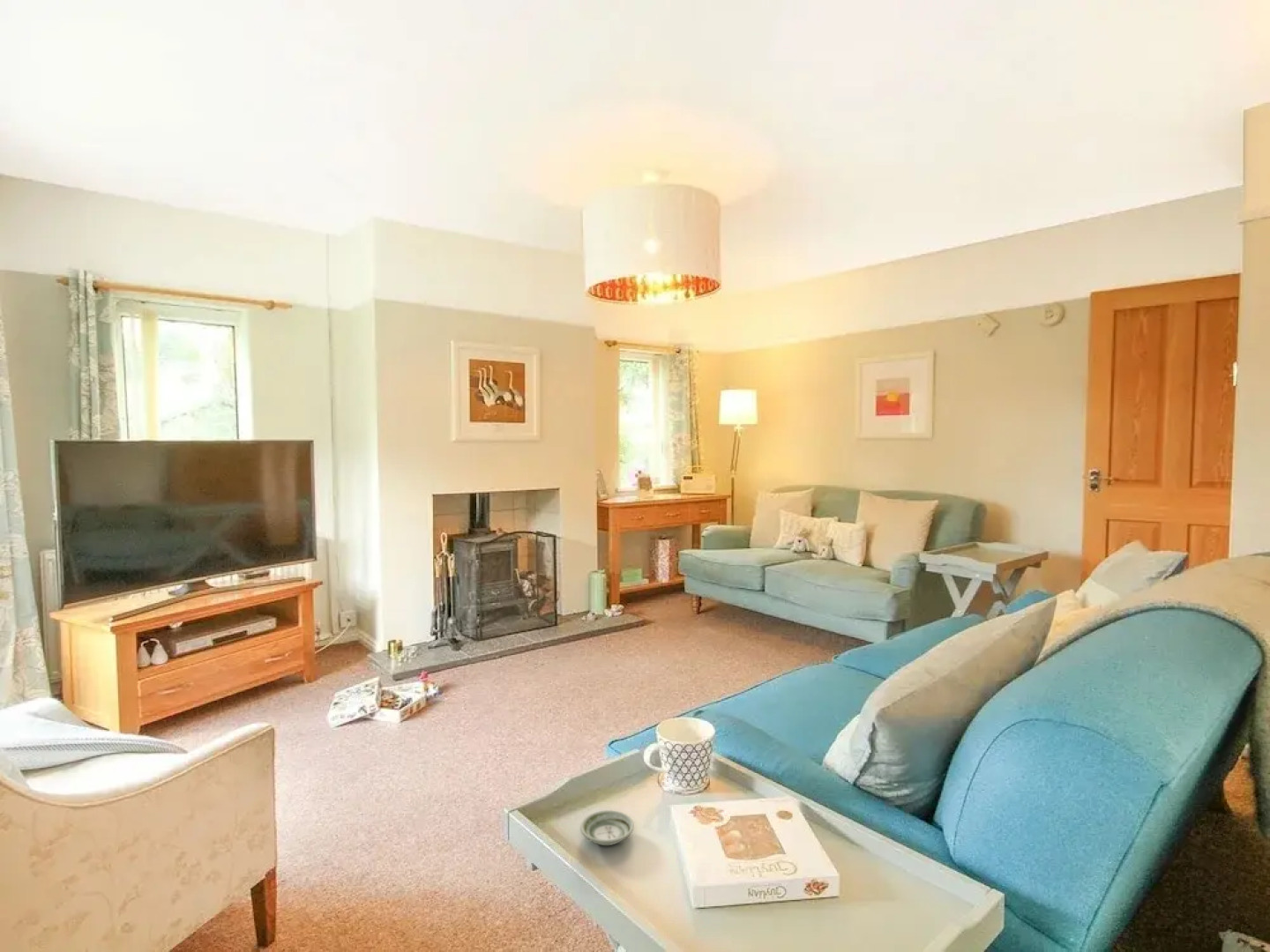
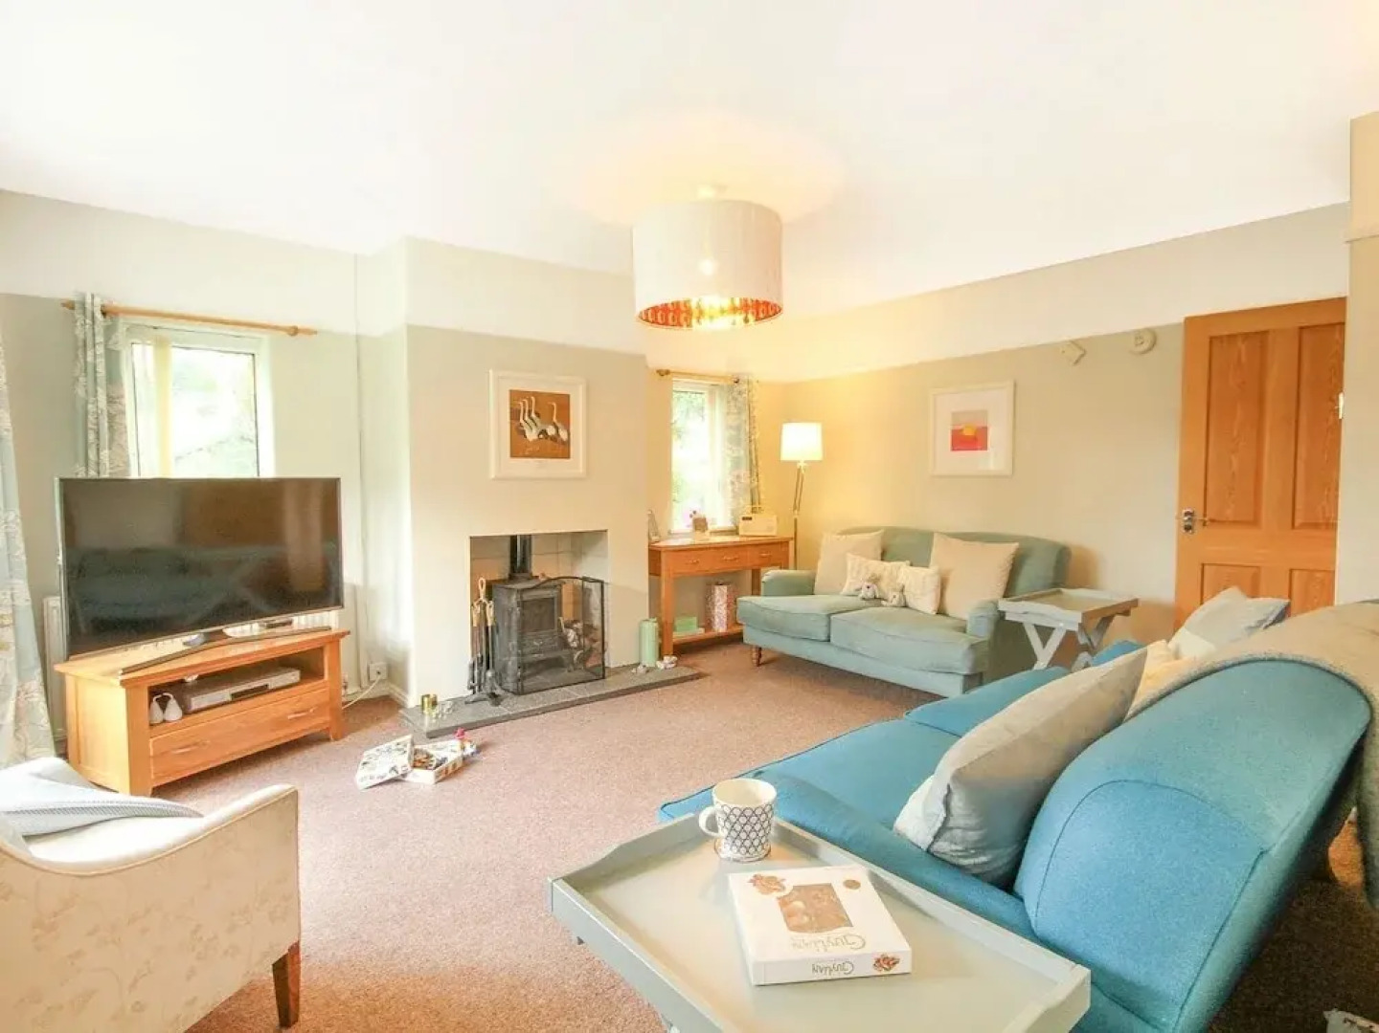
- saucer (607, 830)
